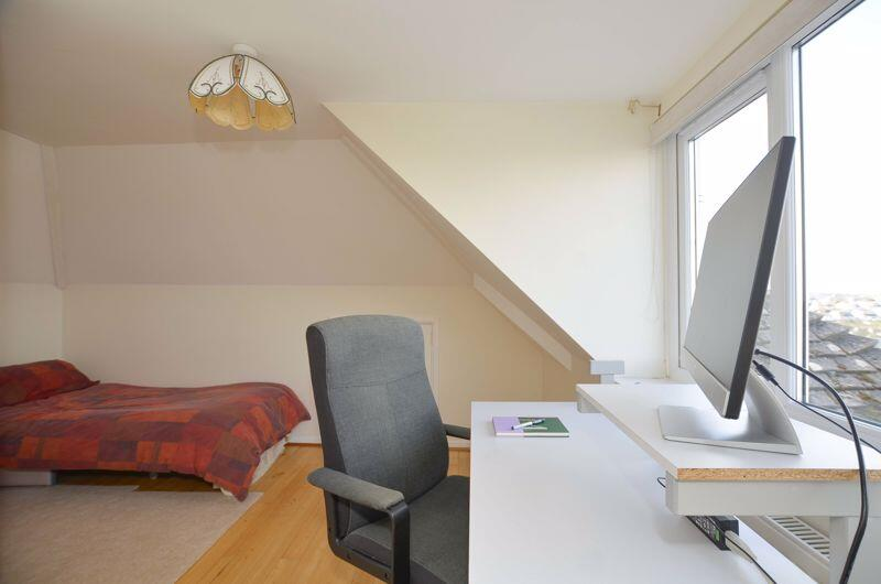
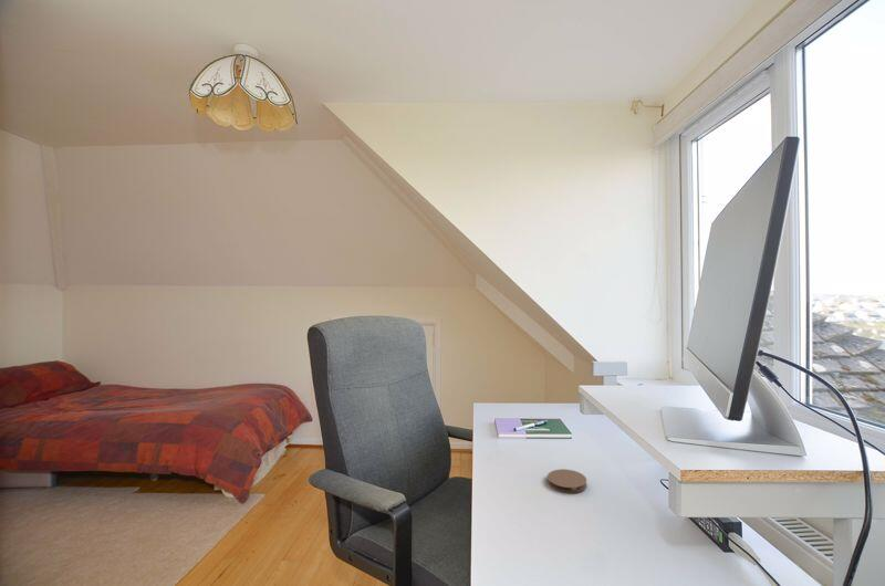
+ coaster (566, 480)
